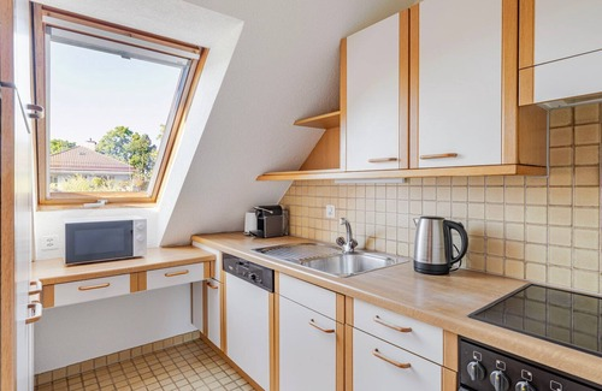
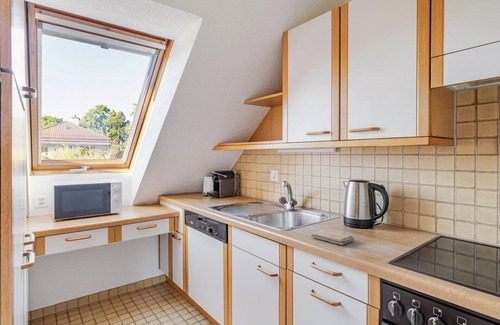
+ washcloth (332, 236)
